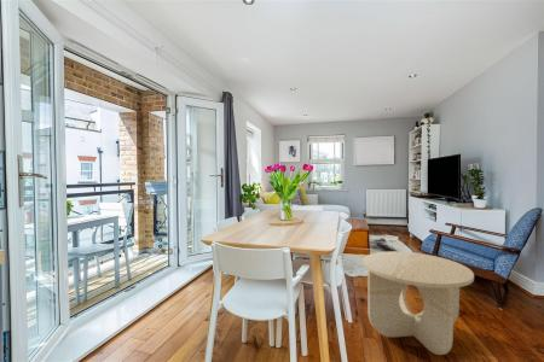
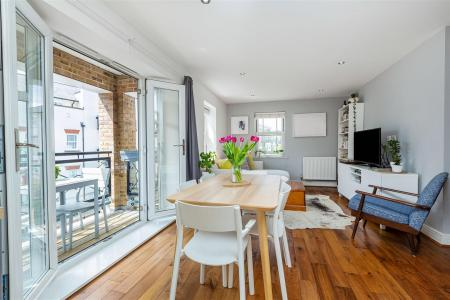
- side table (406, 300)
